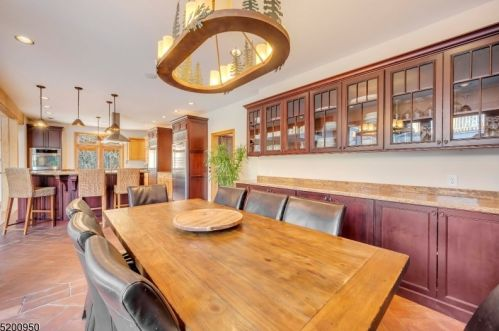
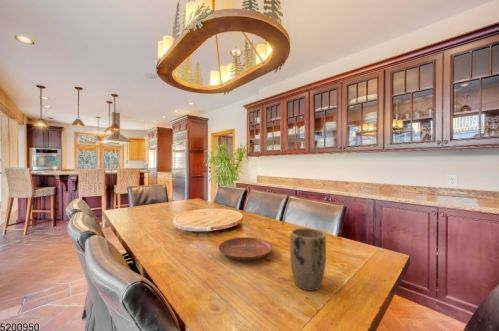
+ plant pot (307, 258)
+ bowl (245, 249)
